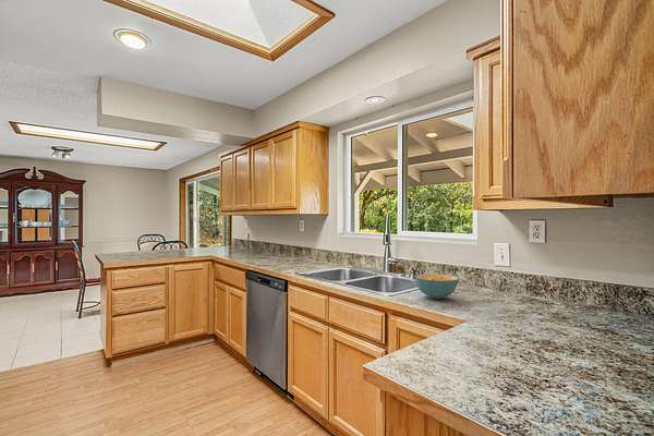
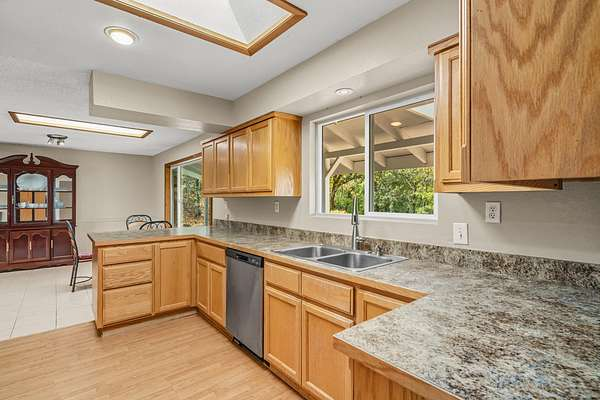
- cereal bowl (436, 287)
